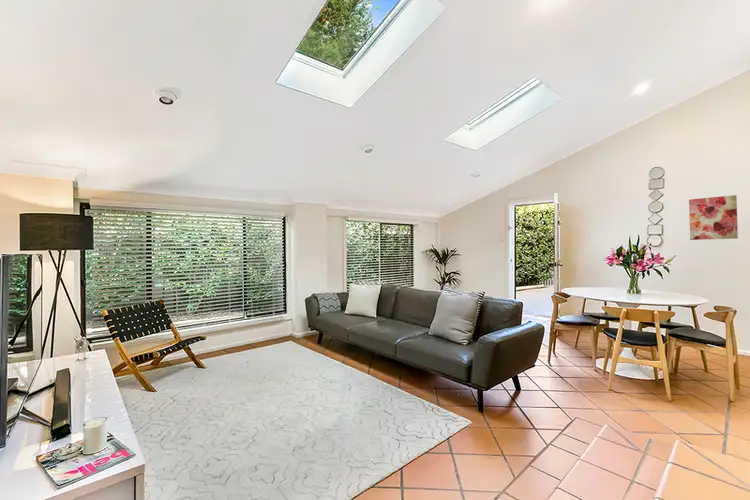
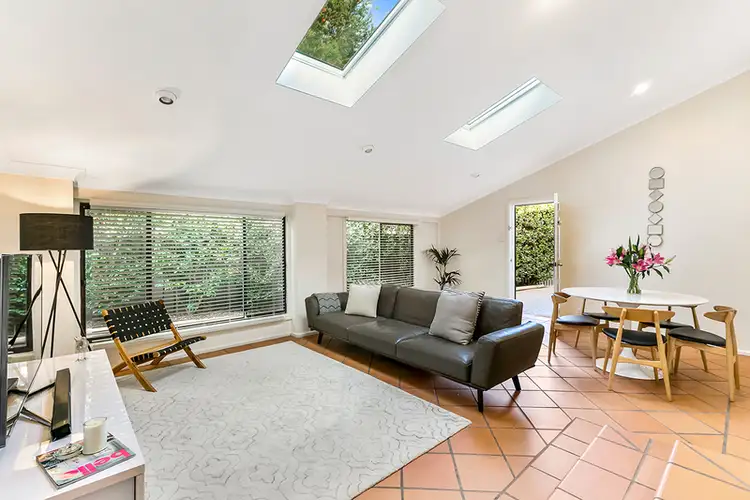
- wall art (712, 218)
